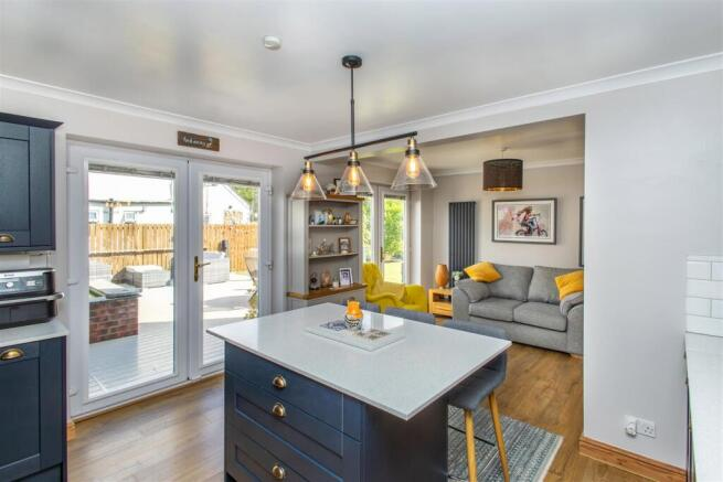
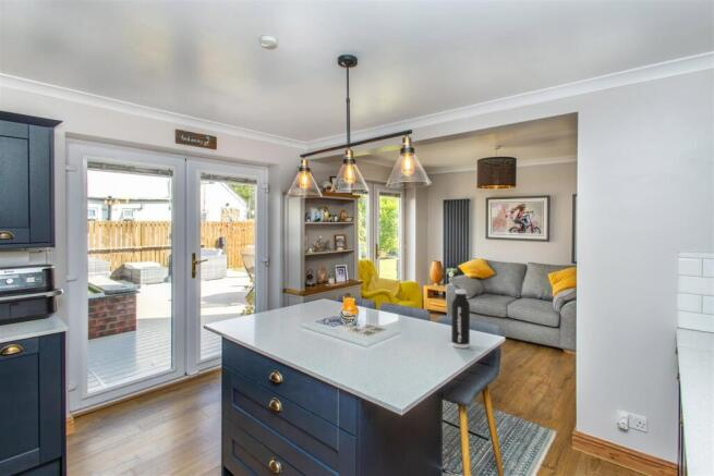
+ water bottle (460, 317)
